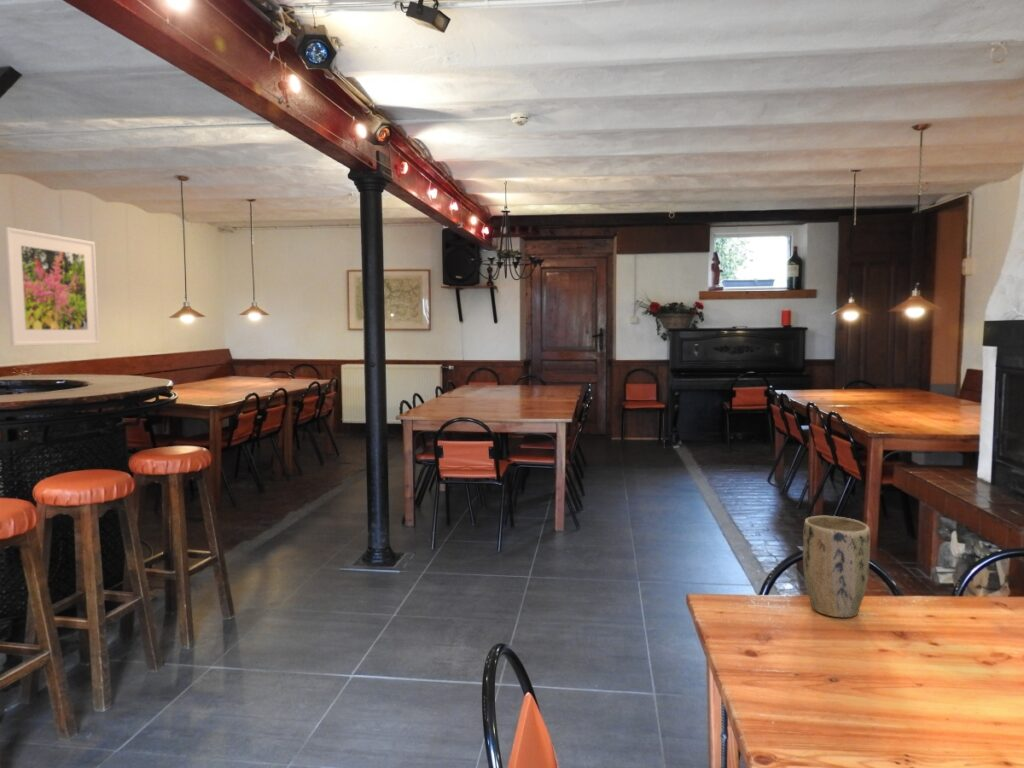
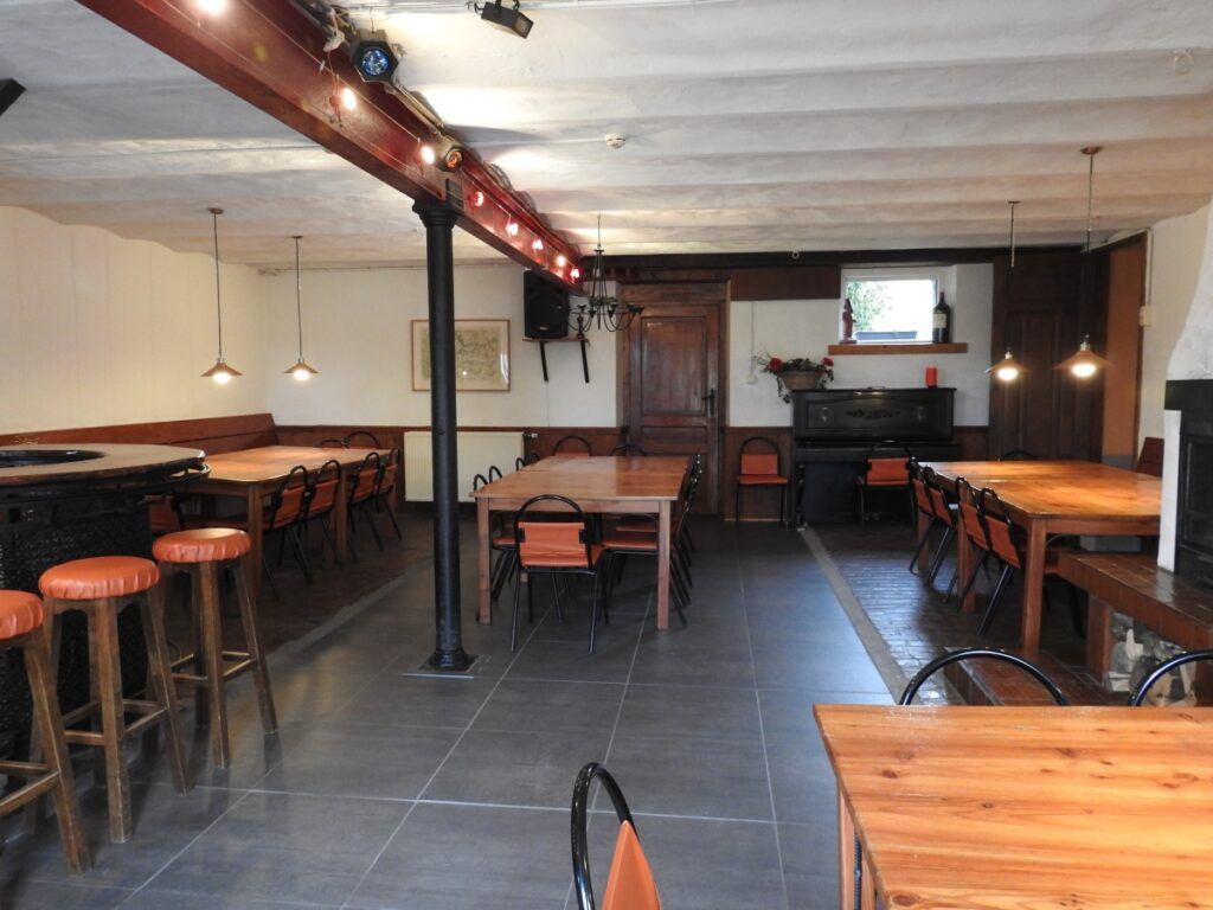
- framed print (55, 290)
- plant pot (835, 566)
